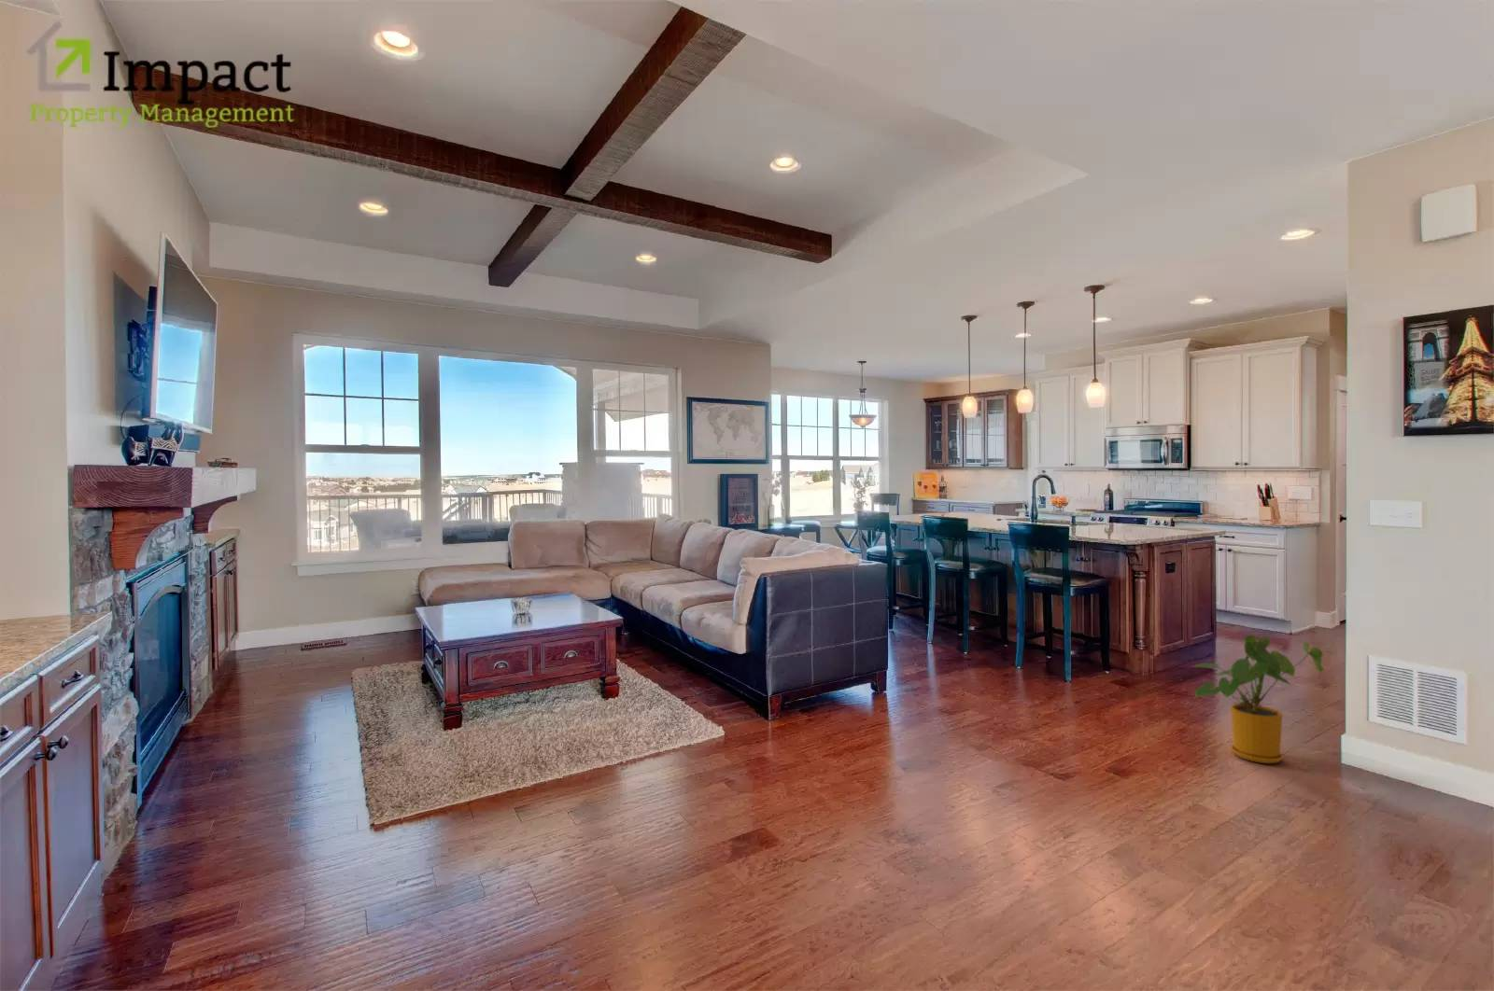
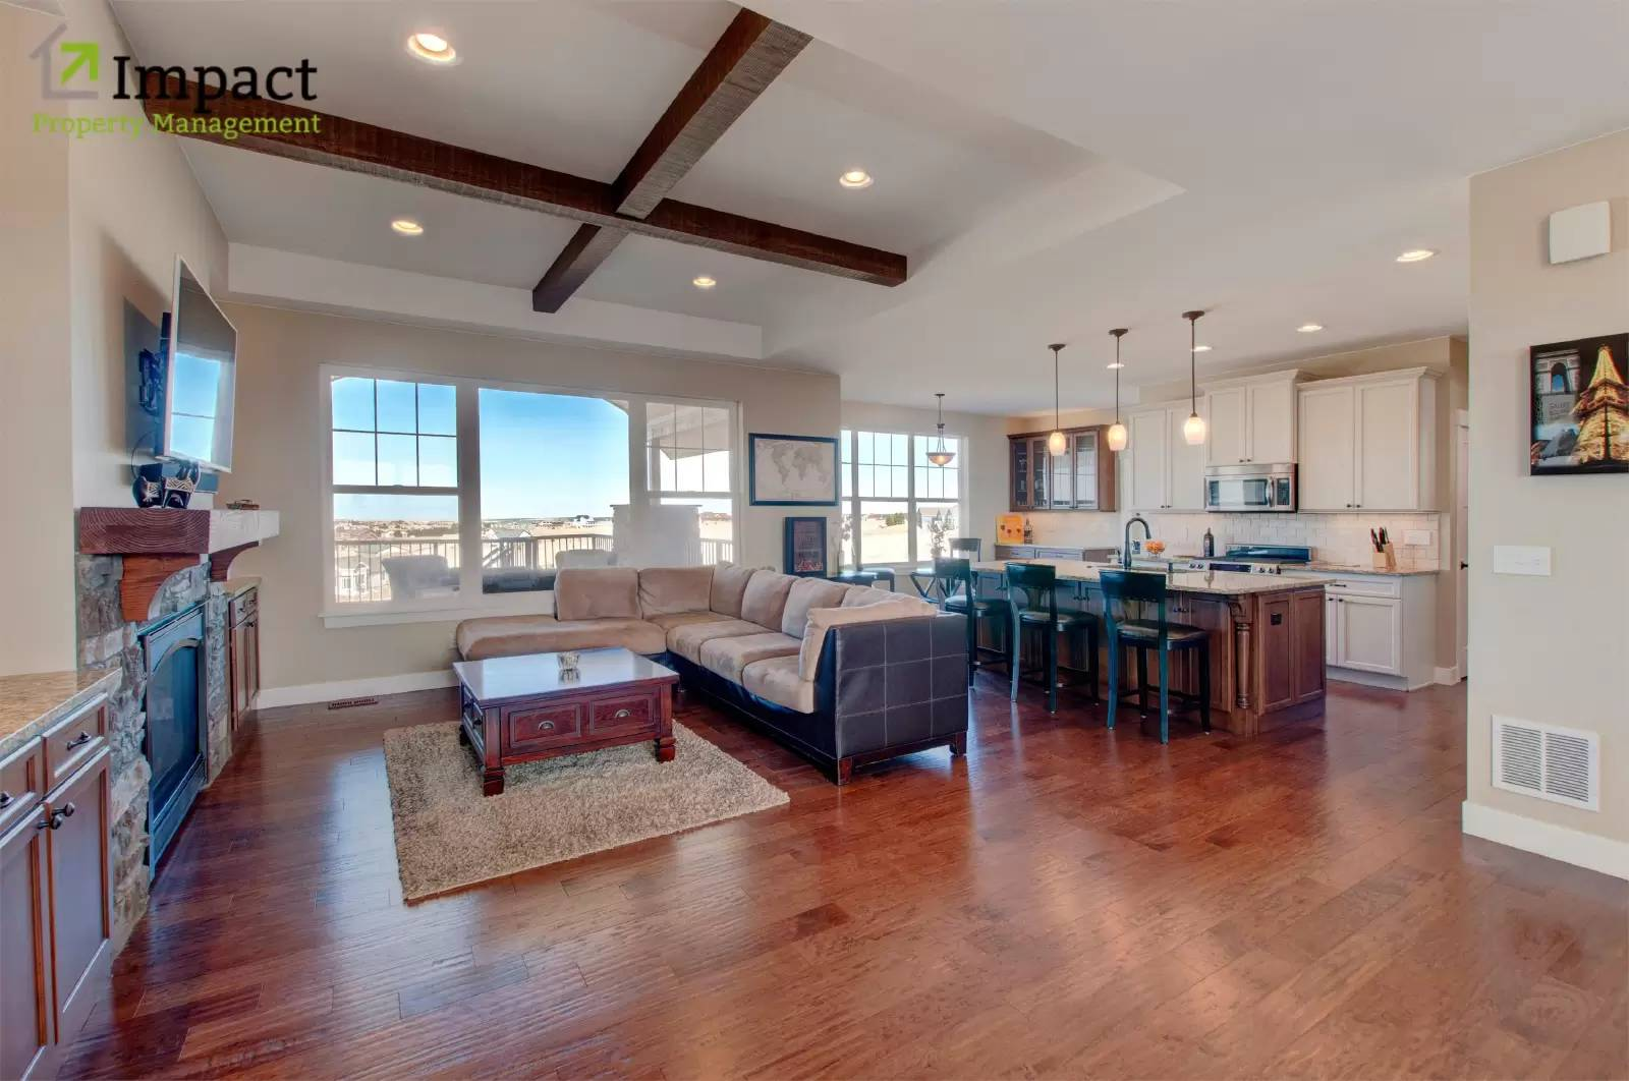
- house plant (1253, 696)
